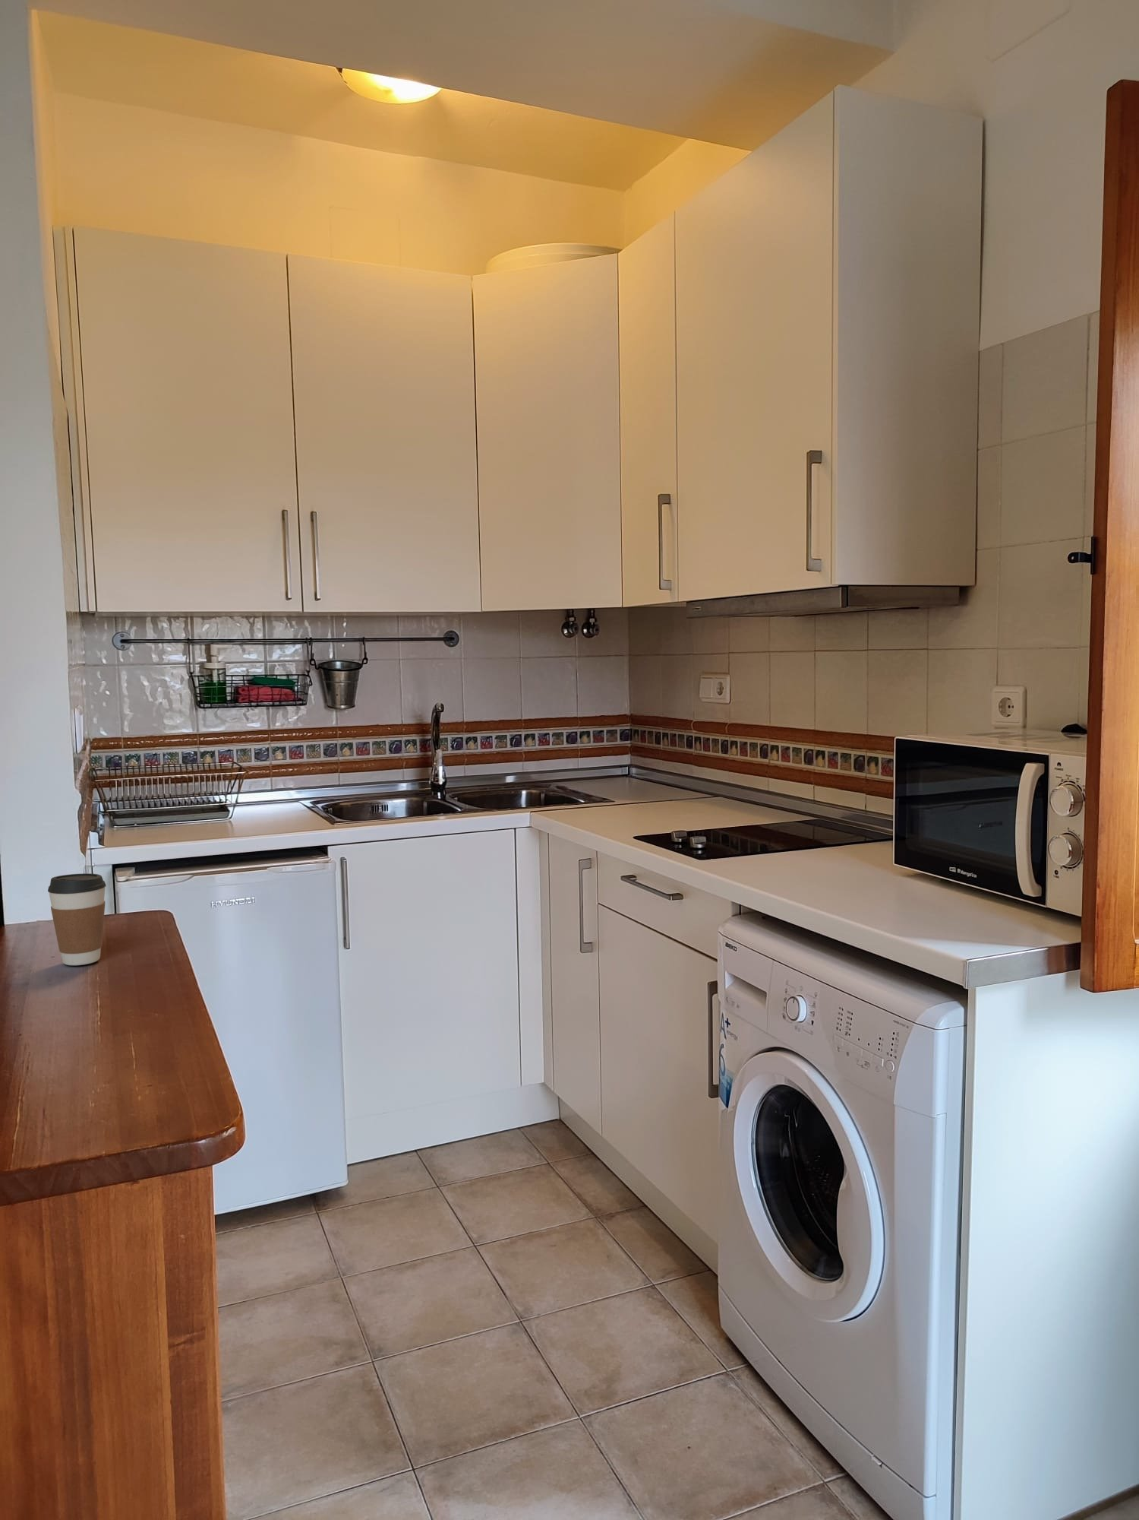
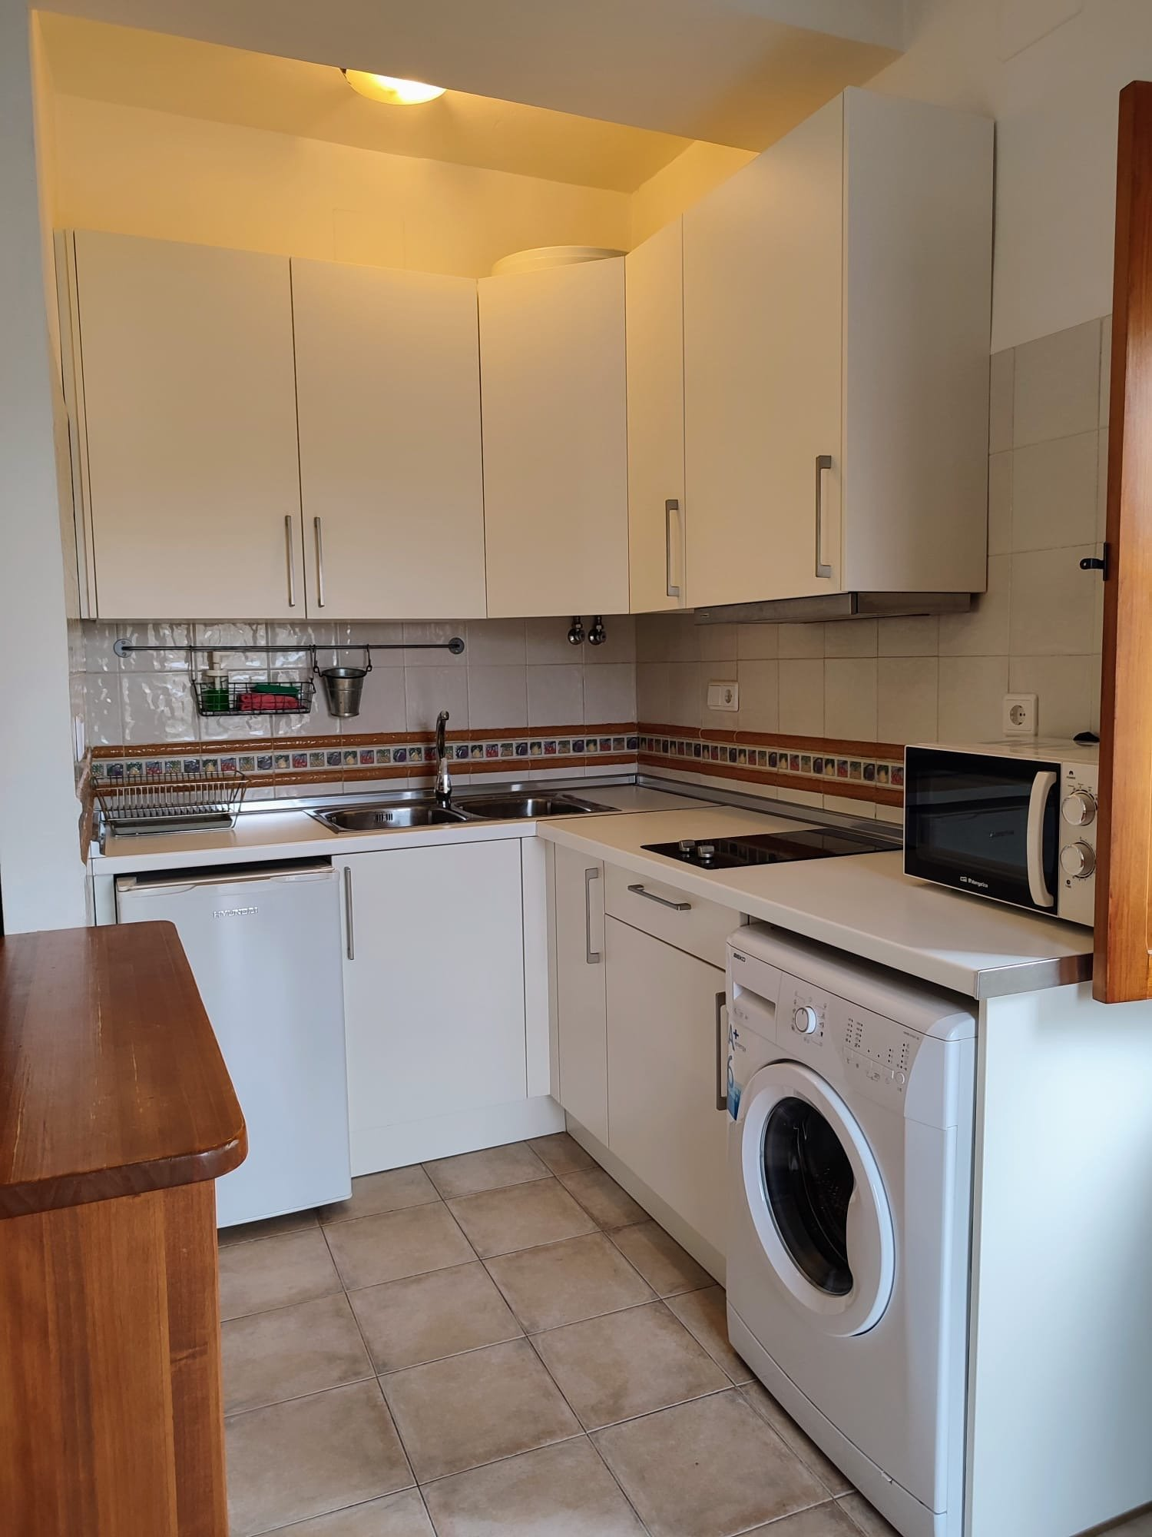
- coffee cup (79, 918)
